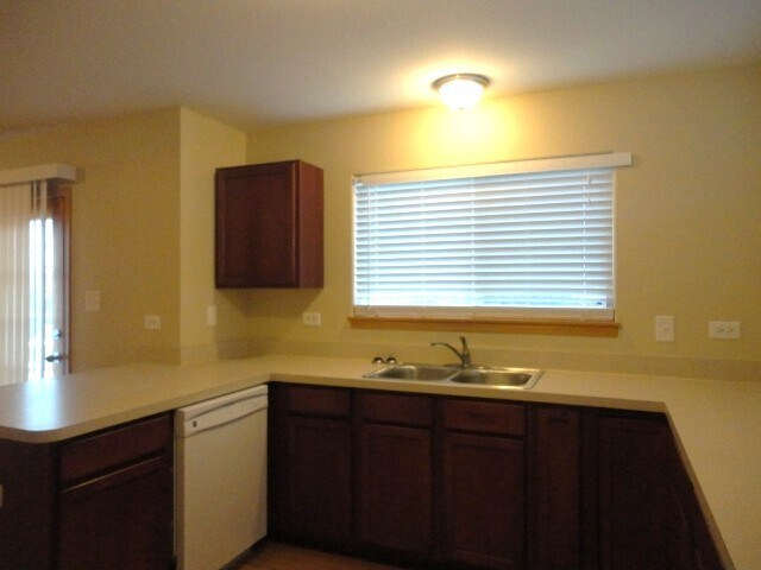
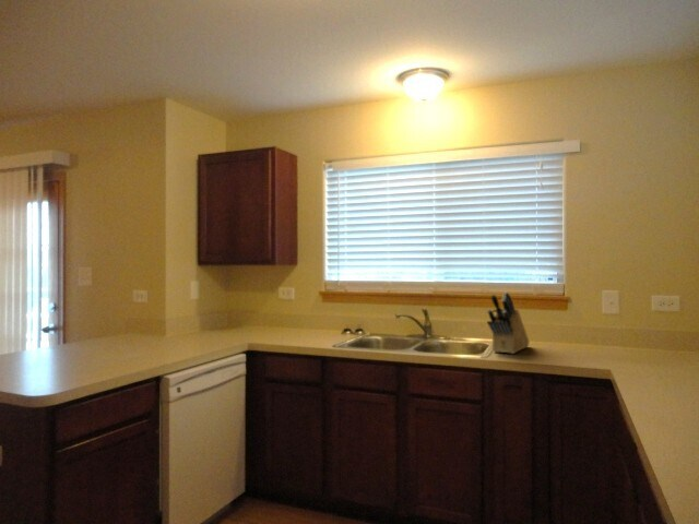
+ knife block (508, 320)
